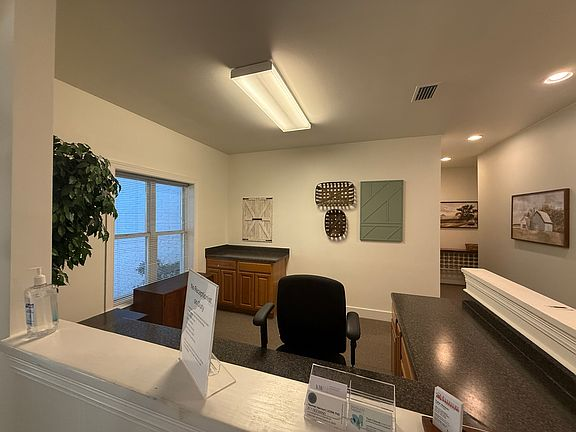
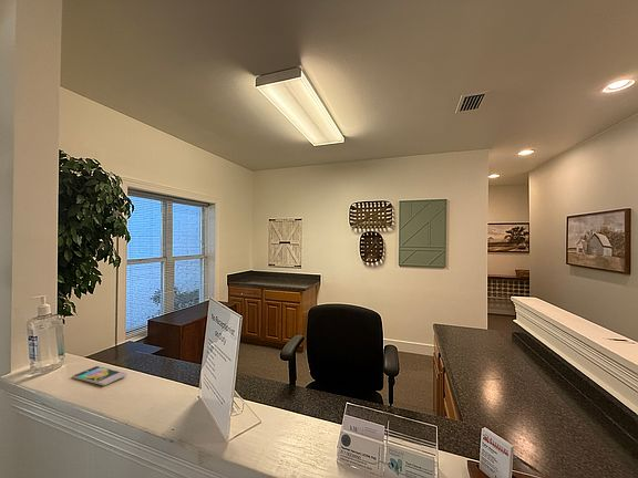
+ smartphone (100, 375)
